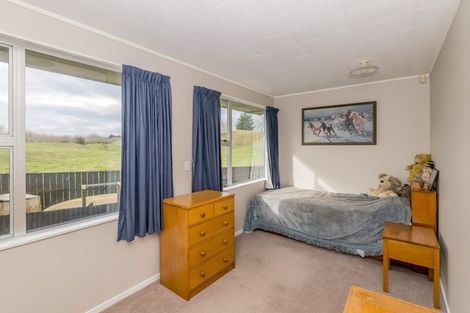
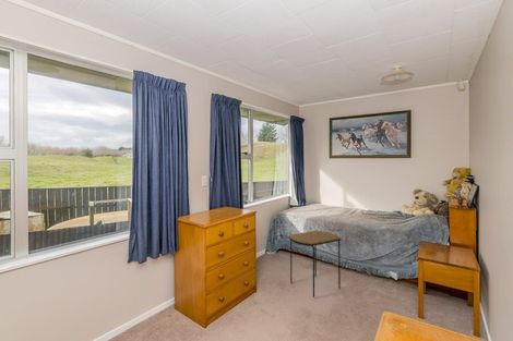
+ side table (313, 260)
